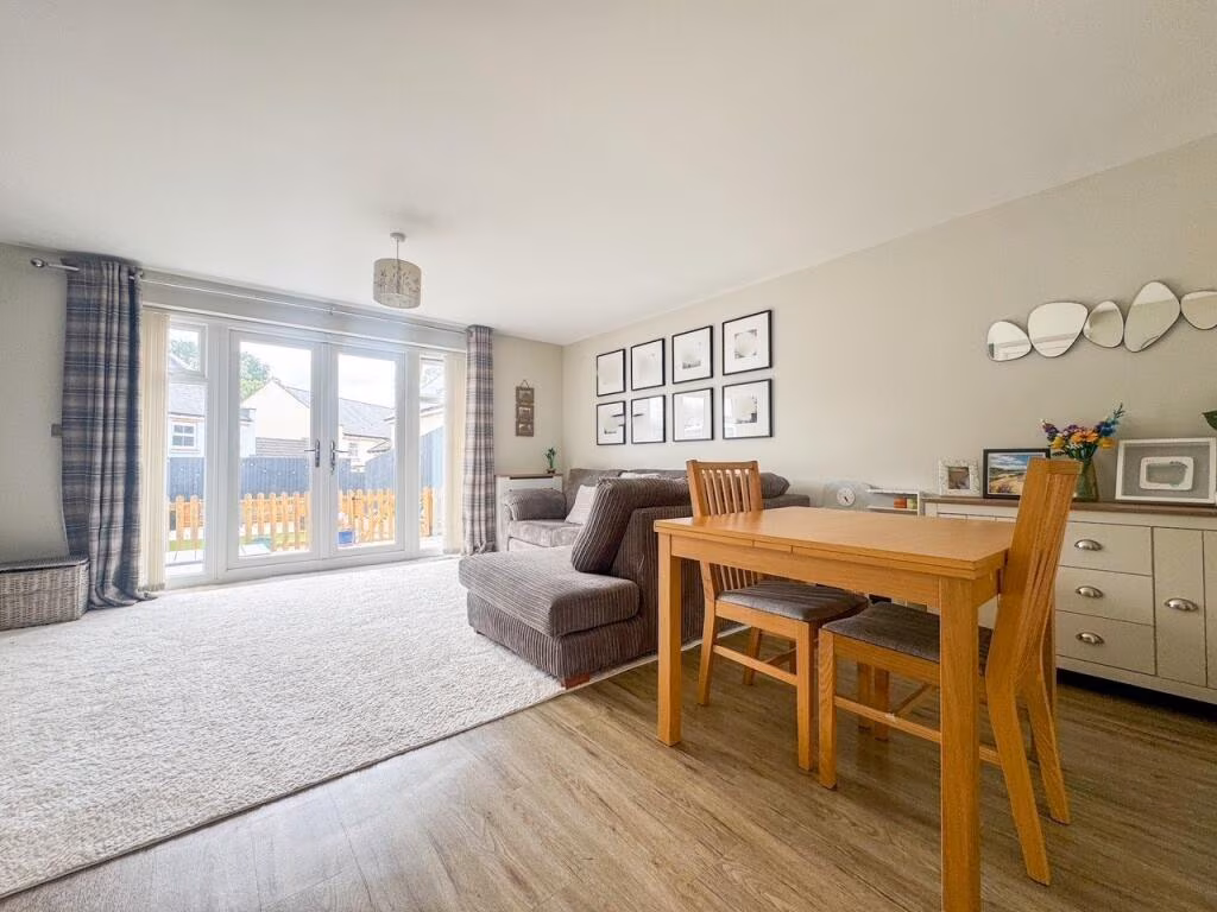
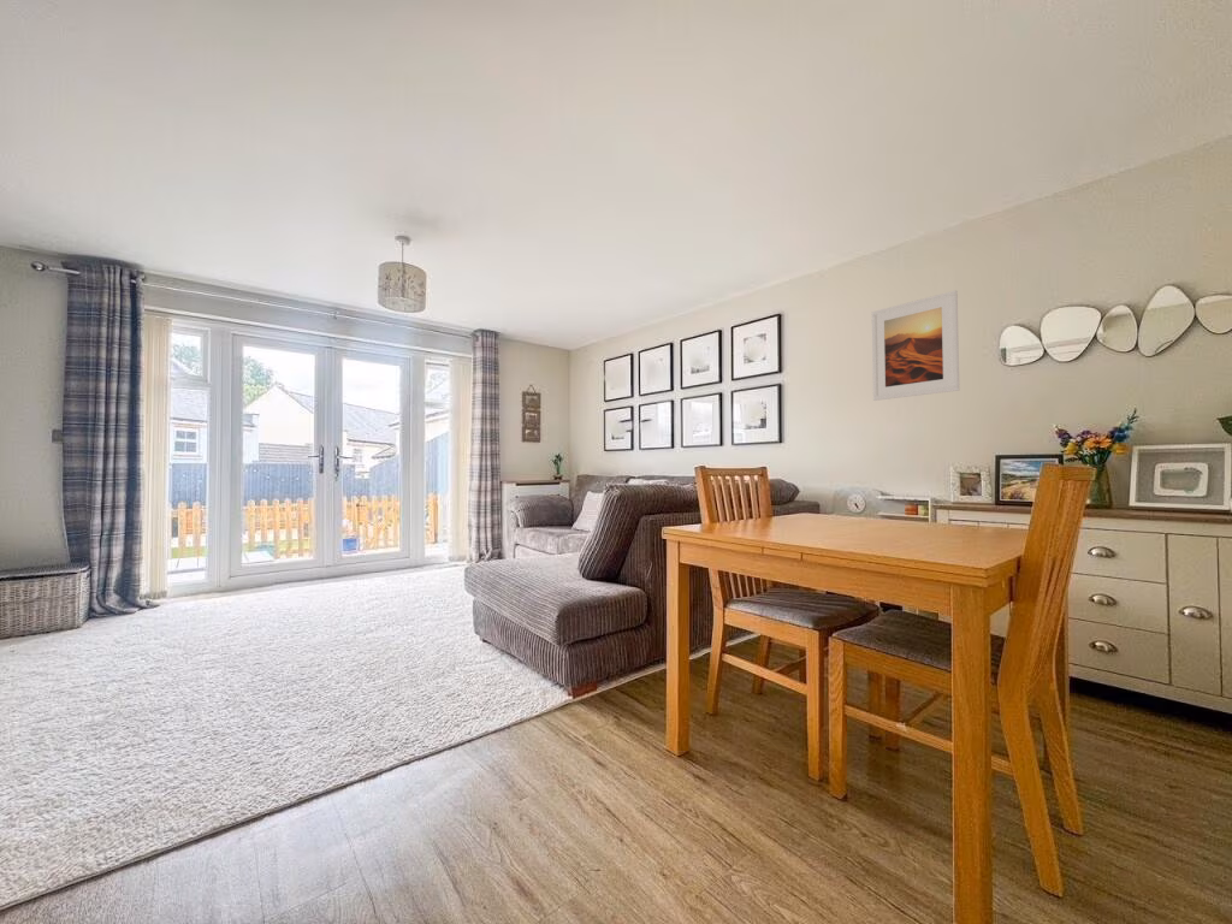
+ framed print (912, 348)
